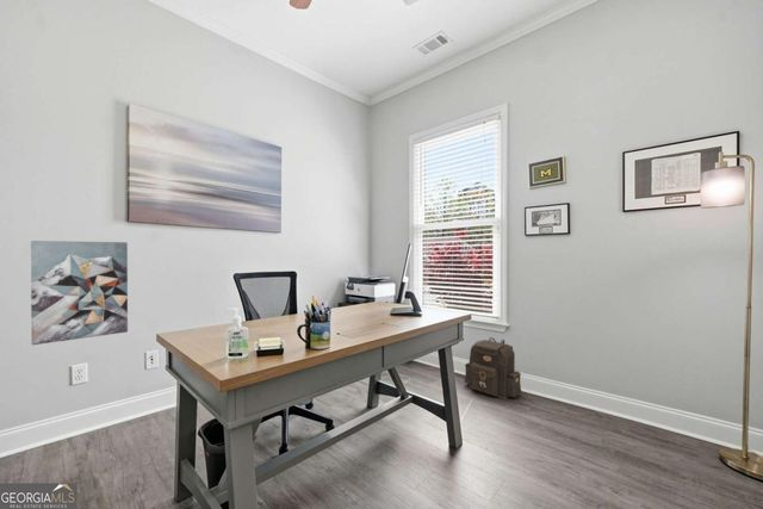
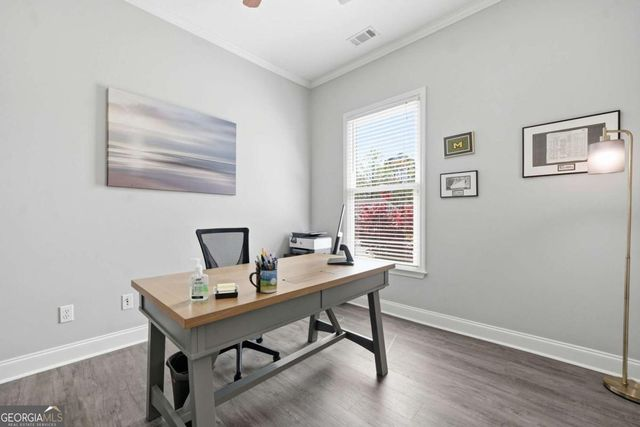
- backpack (491, 365)
- wall art (82, 288)
